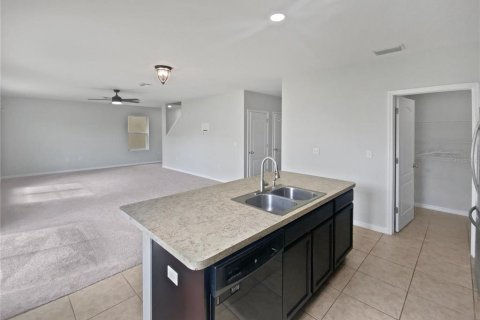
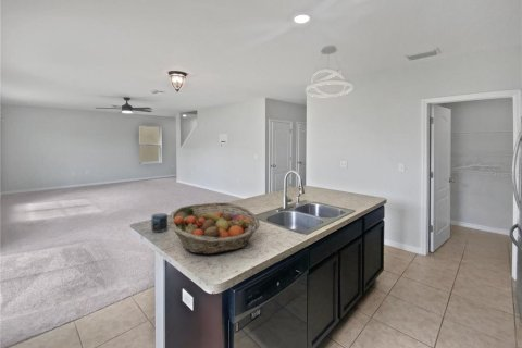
+ pendant light (328, 71)
+ fruit basket (215, 225)
+ mug (163, 222)
